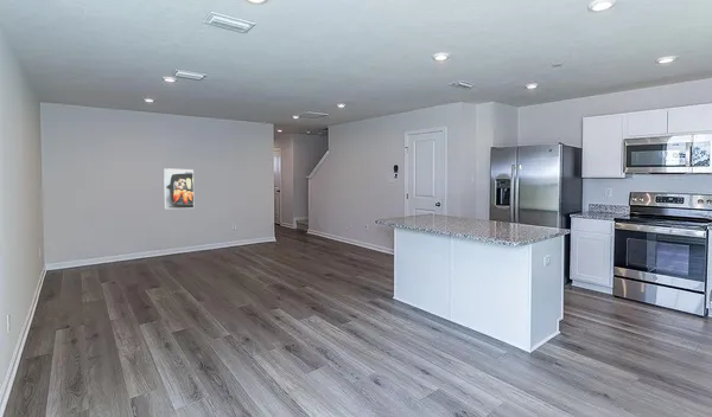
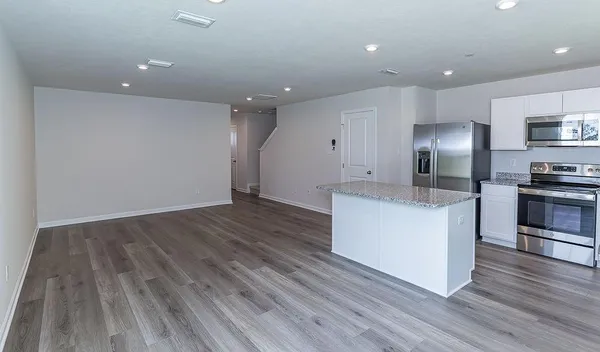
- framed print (179, 188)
